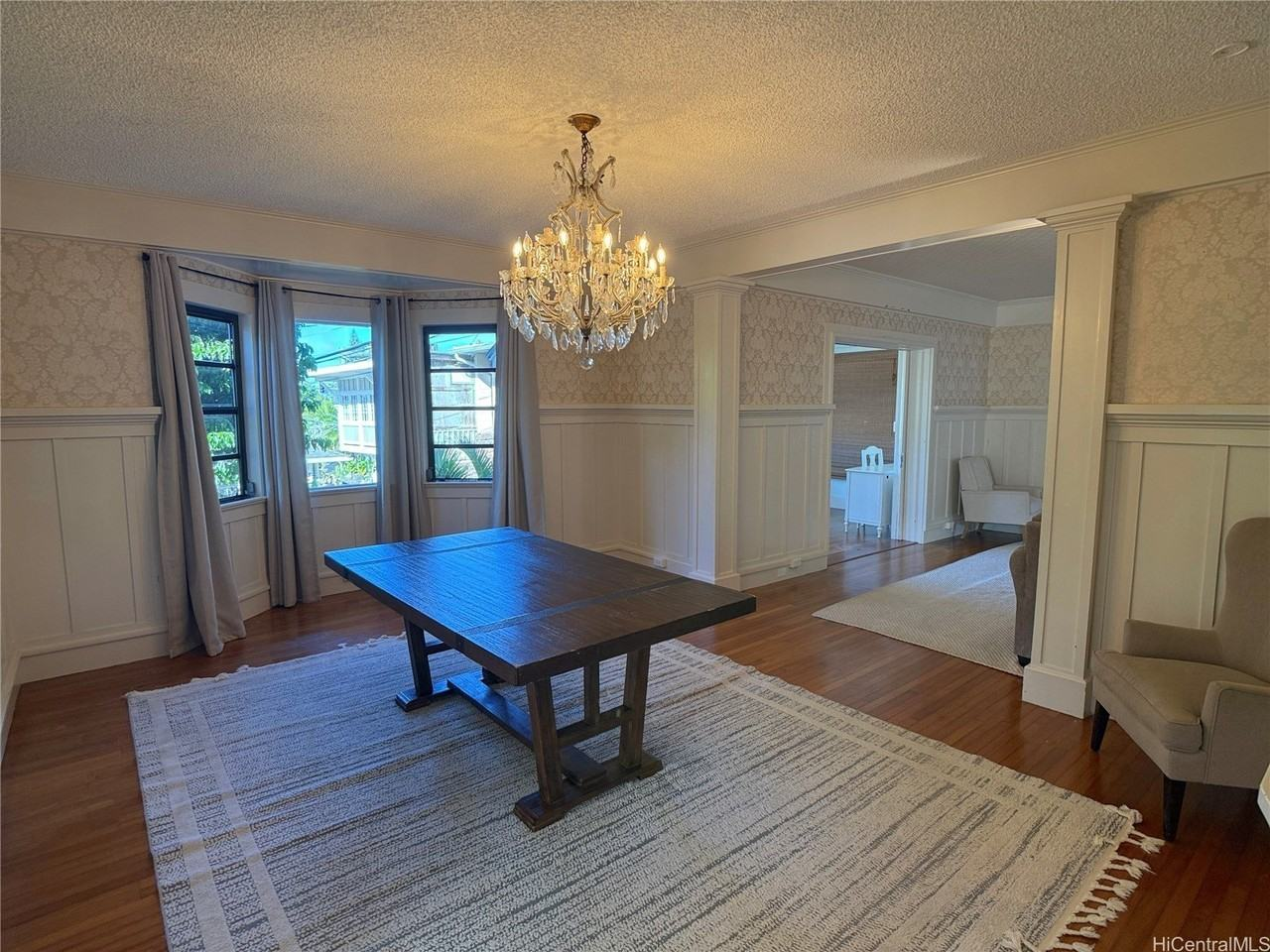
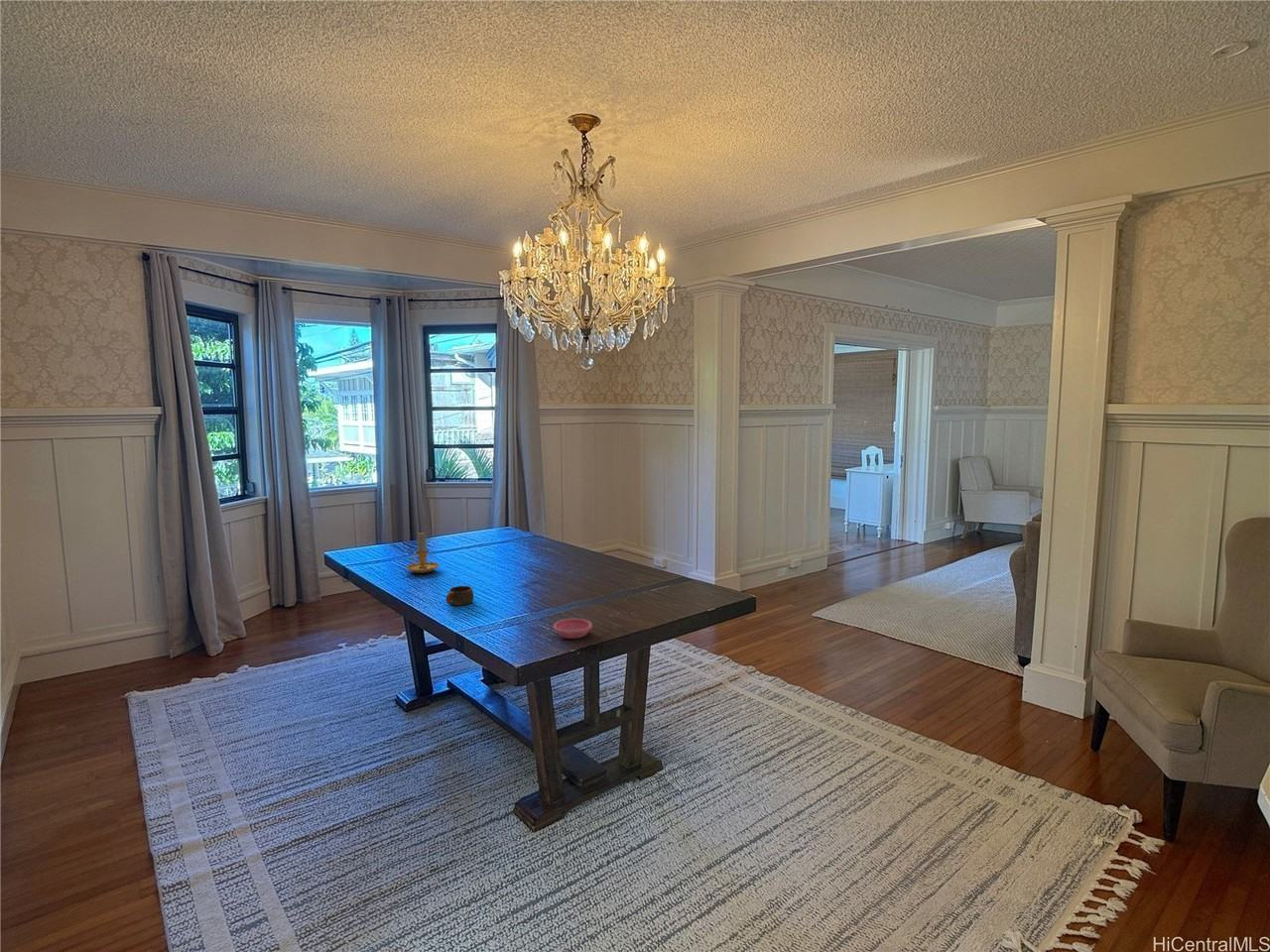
+ saucer (572, 629)
+ candle (420, 550)
+ cup (457, 596)
